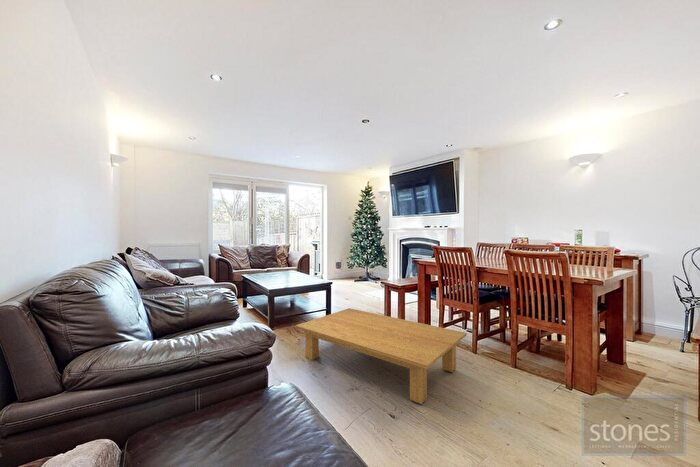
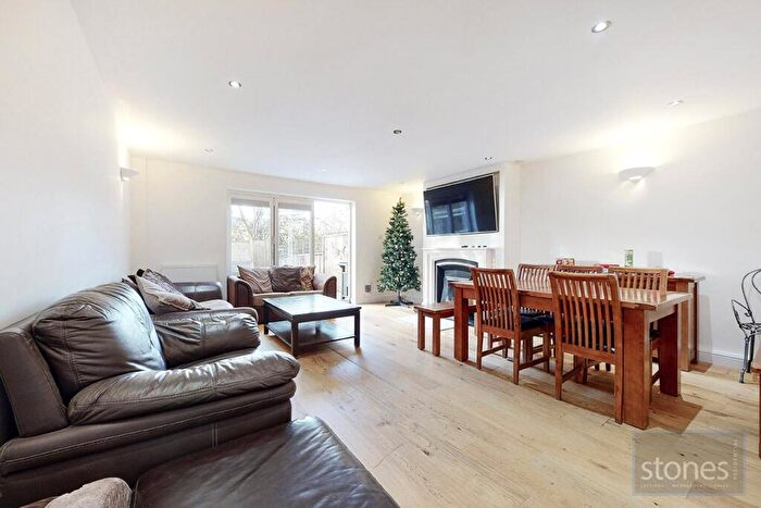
- coffee table (377, 345)
